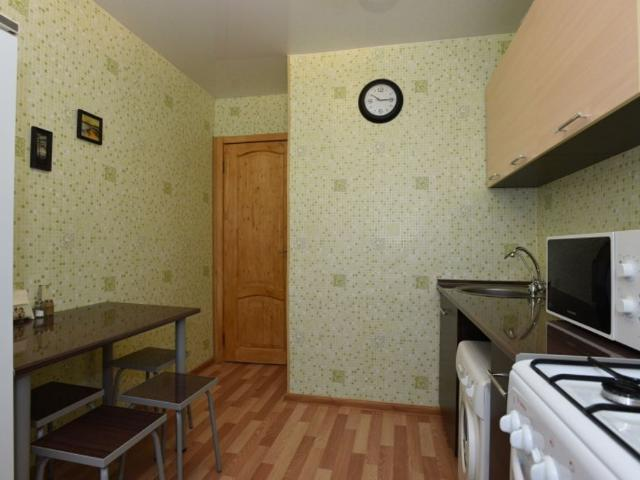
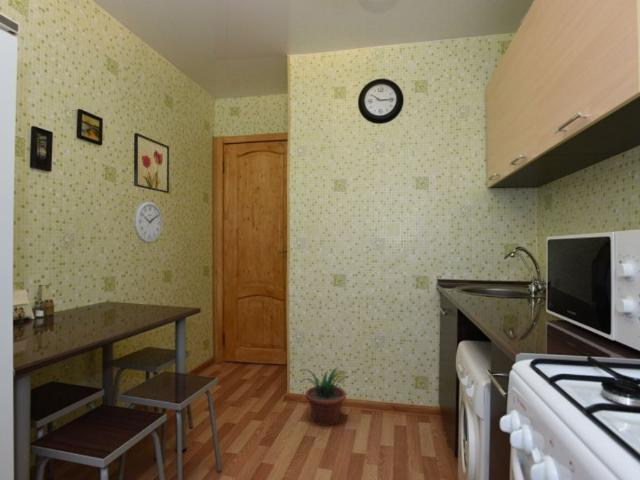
+ wall clock (149, 222)
+ wall art (151, 164)
+ potted plant (325, 394)
